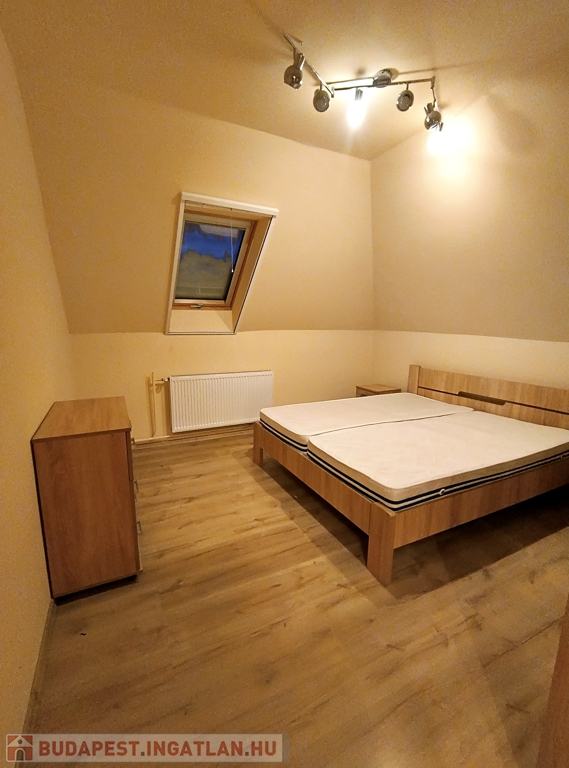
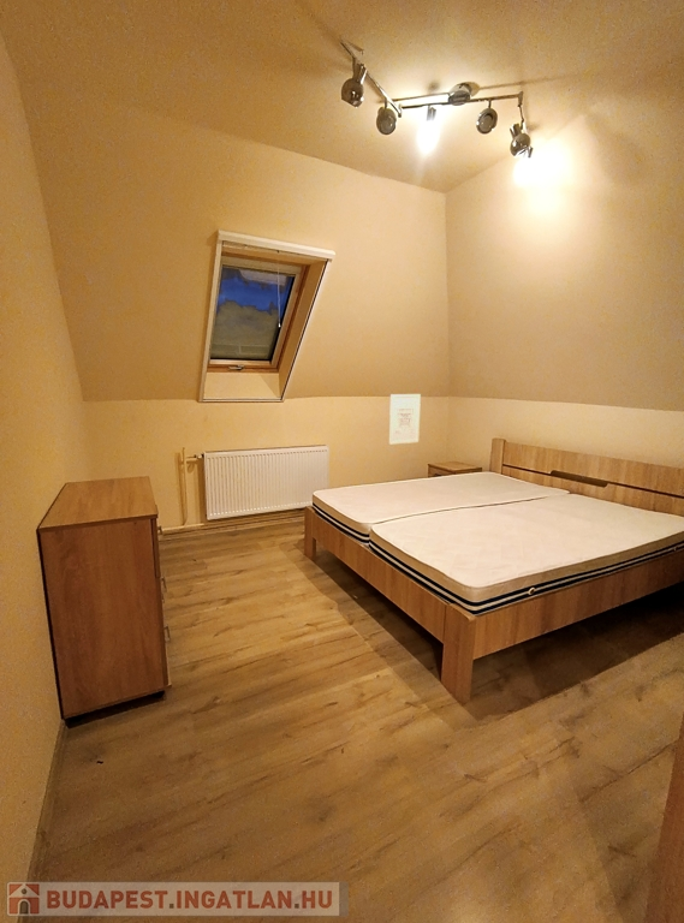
+ wall art (404, 418)
